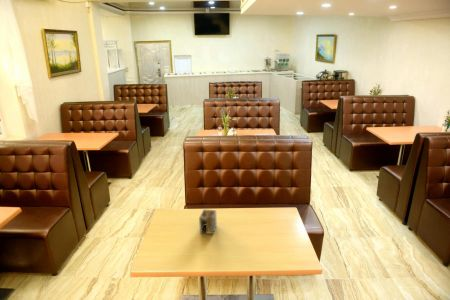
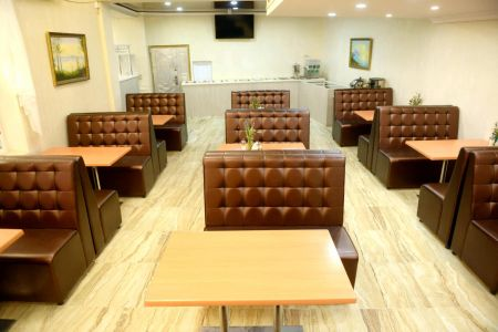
- napkin holder (208, 218)
